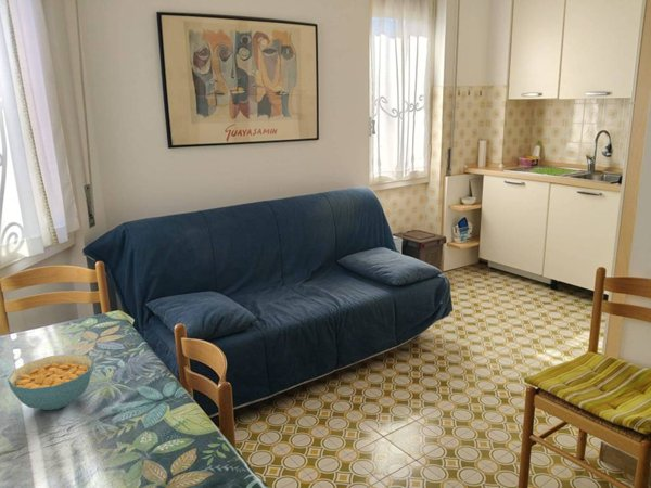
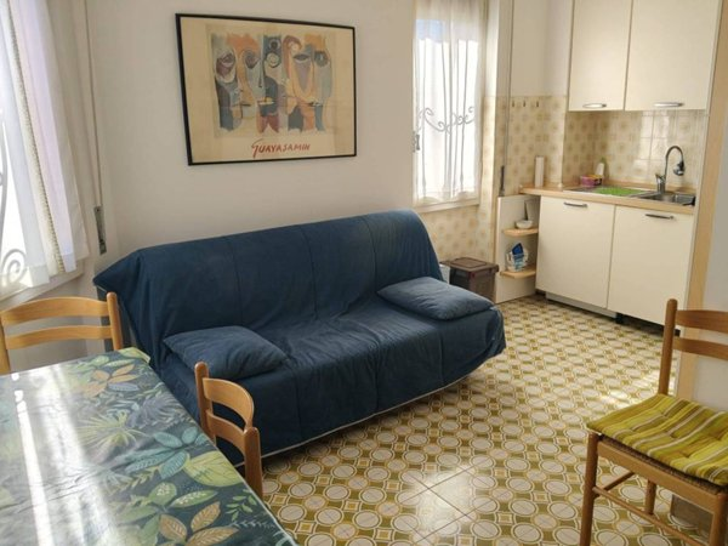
- cereal bowl (54, 387)
